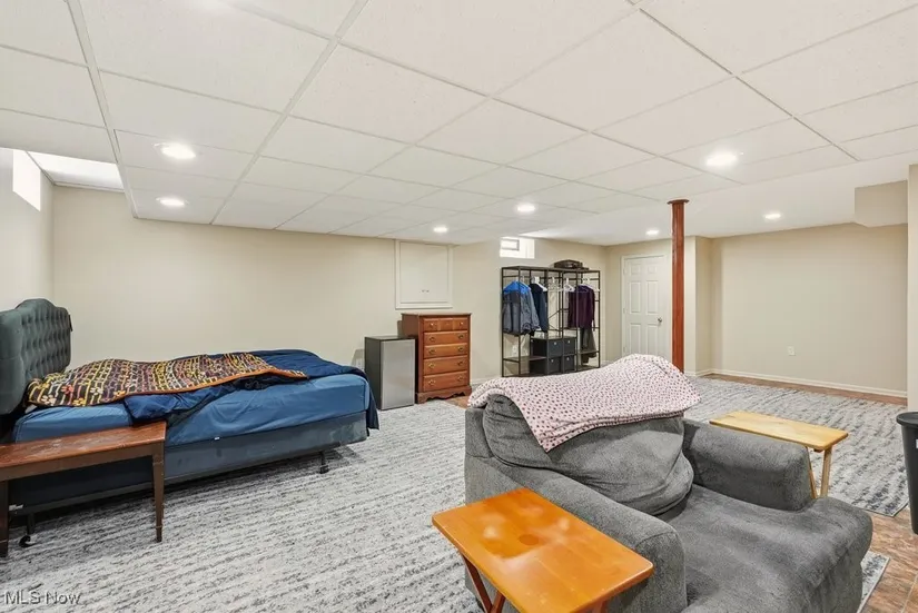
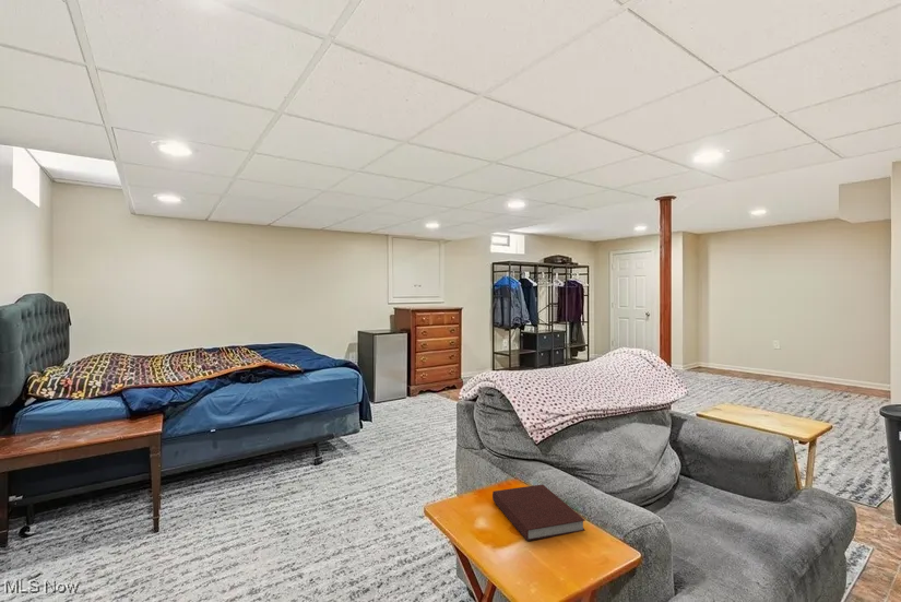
+ notebook (535, 509)
